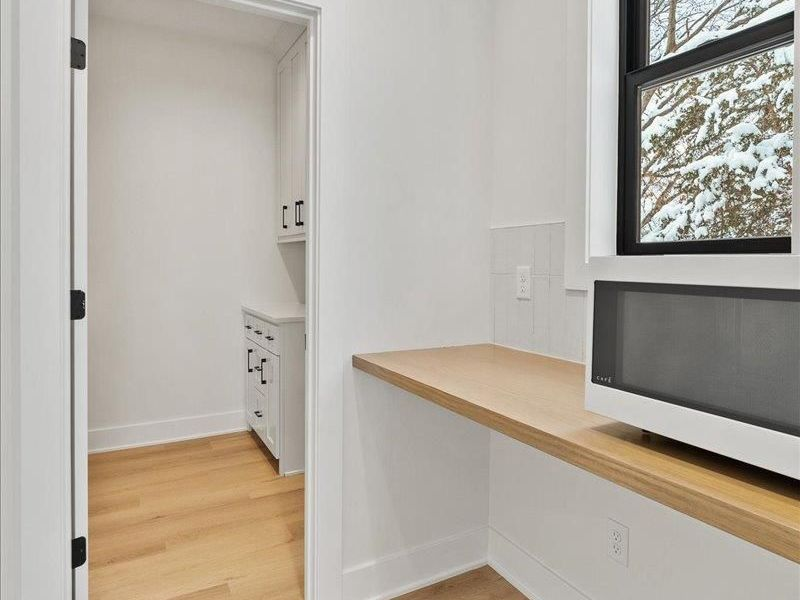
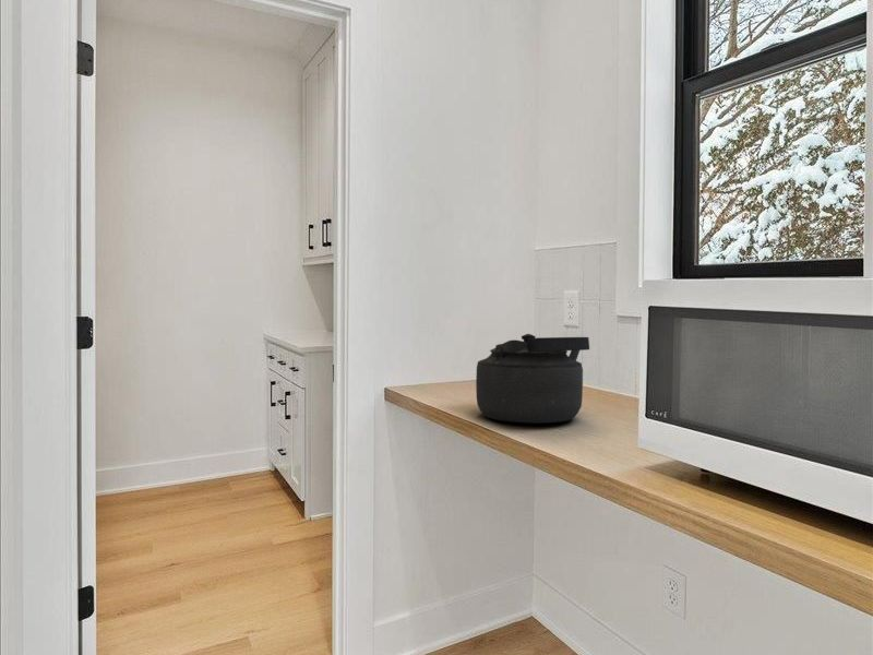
+ kettle (531, 374)
